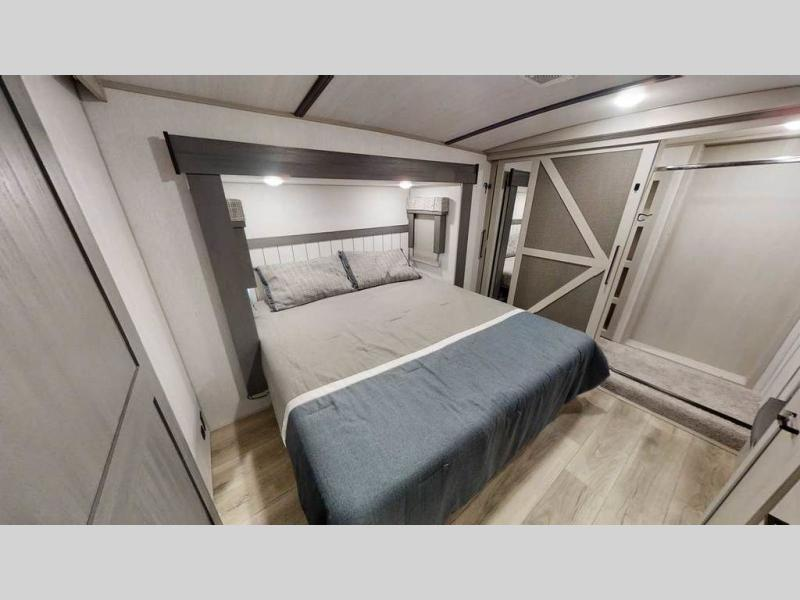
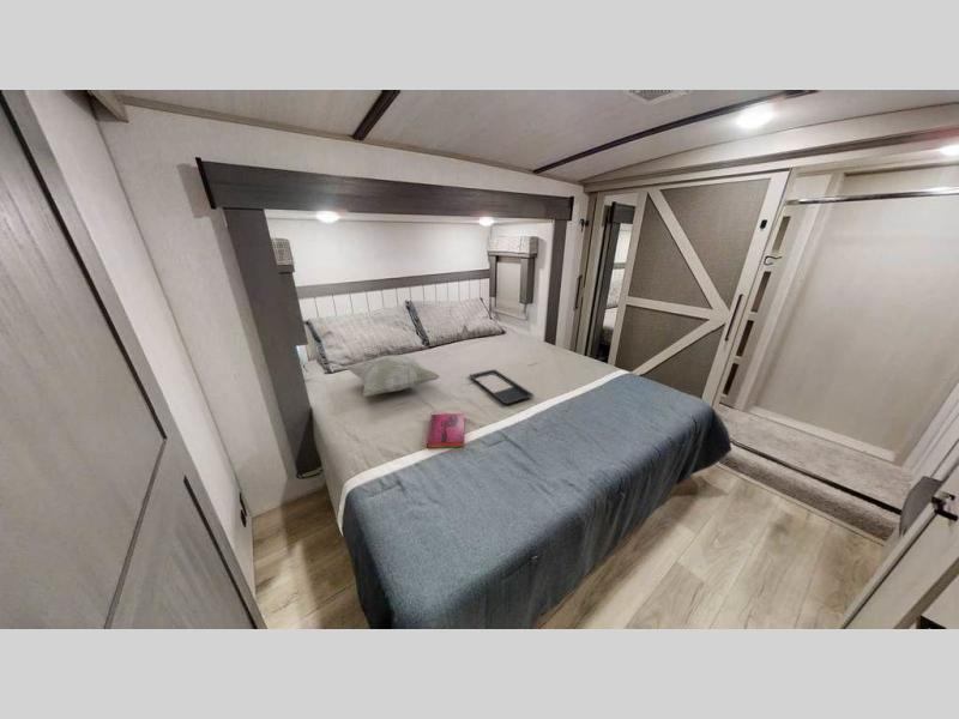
+ serving tray (499, 391)
+ decorative pillow (392, 371)
+ hardback book (446, 429)
